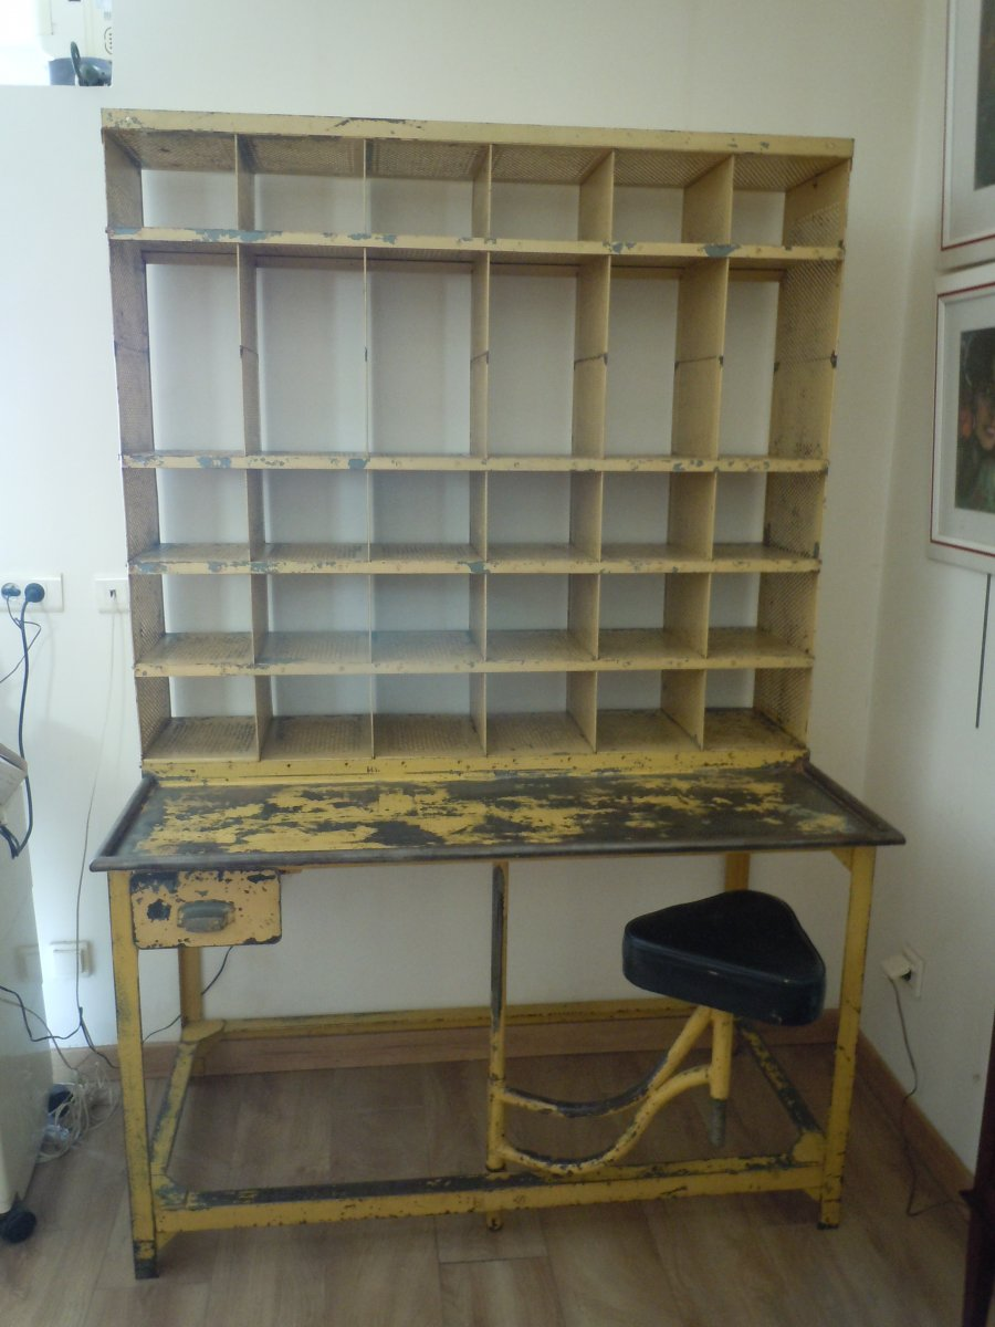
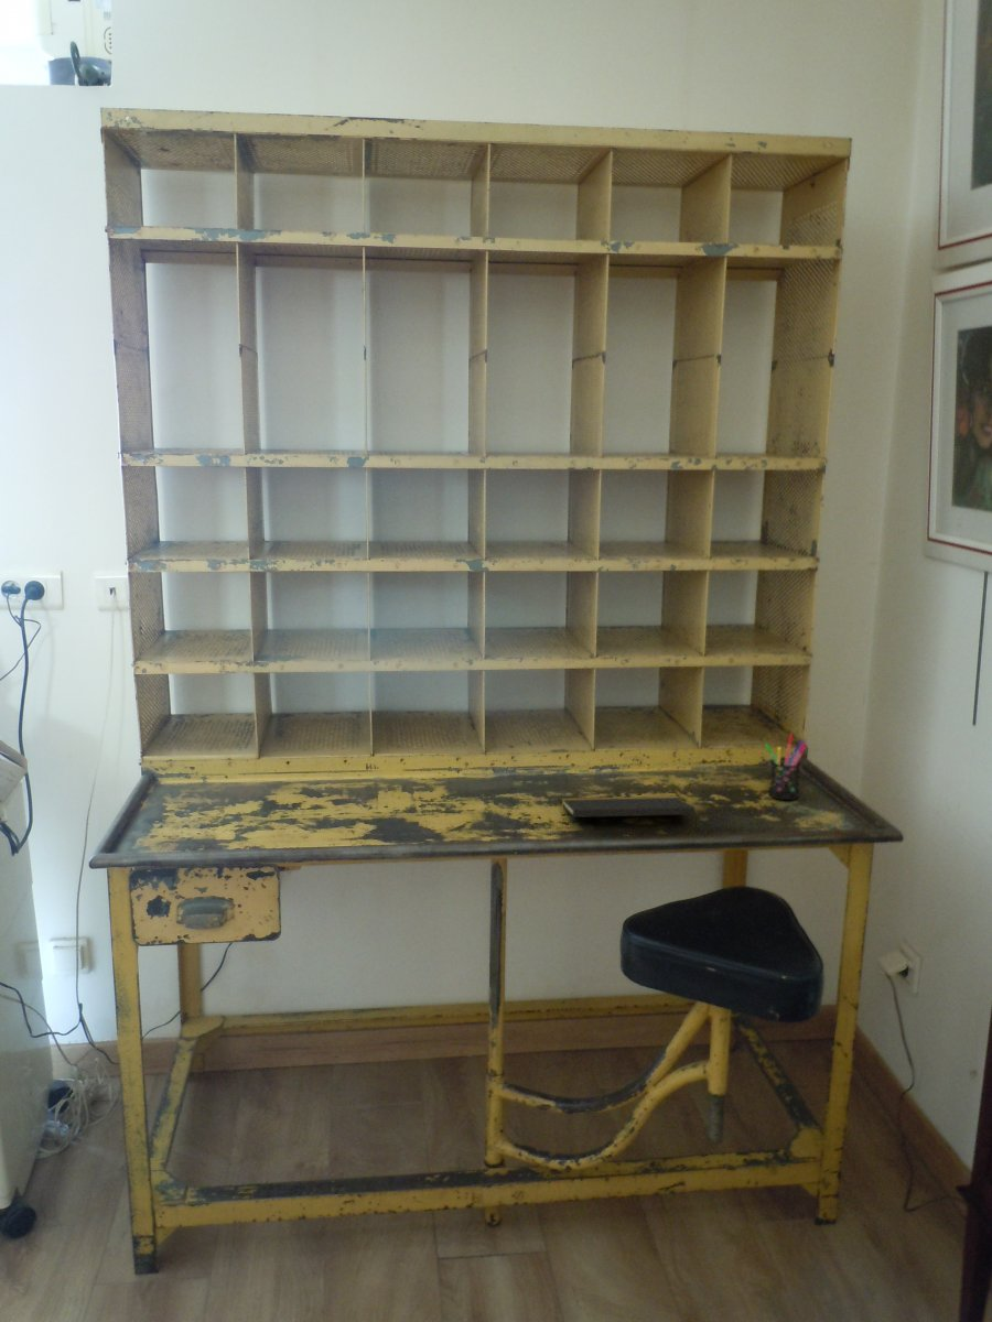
+ pen holder (783, 765)
+ notepad (625, 805)
